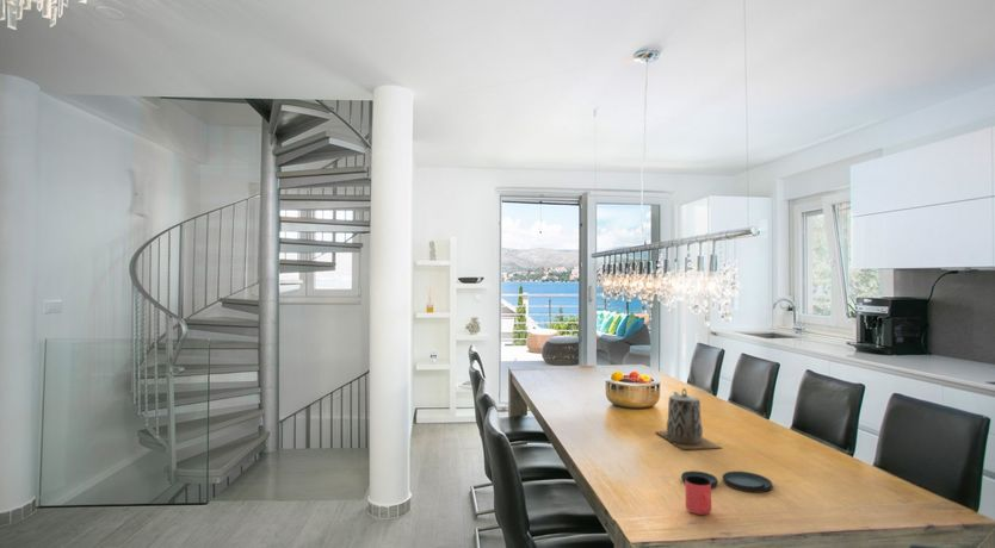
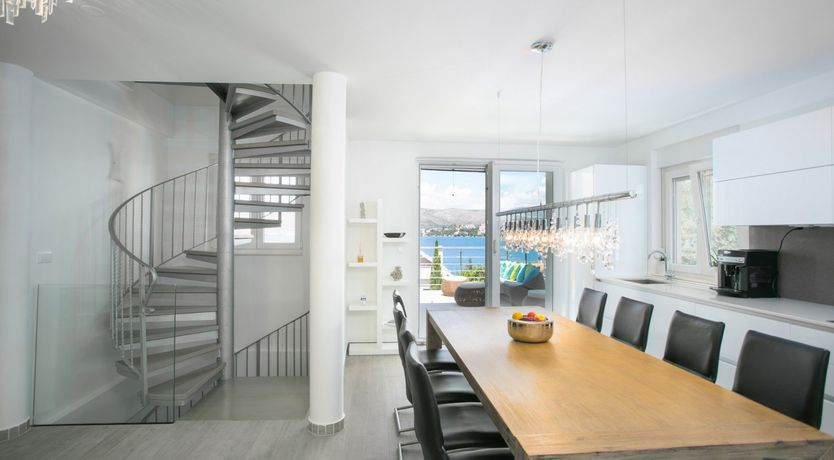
- teapot (686, 413)
- cup (700, 497)
- plate (727, 480)
